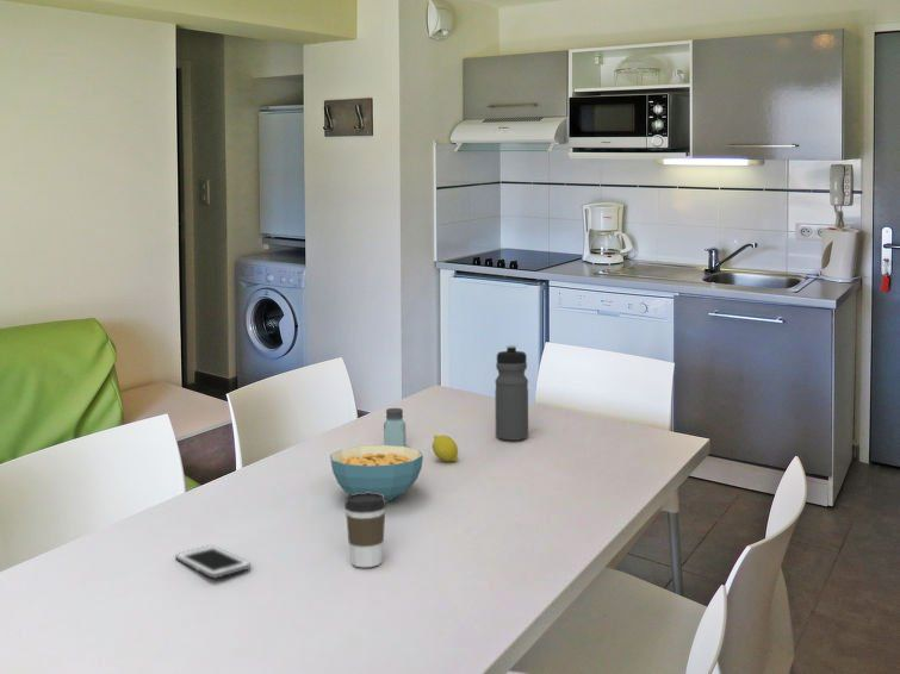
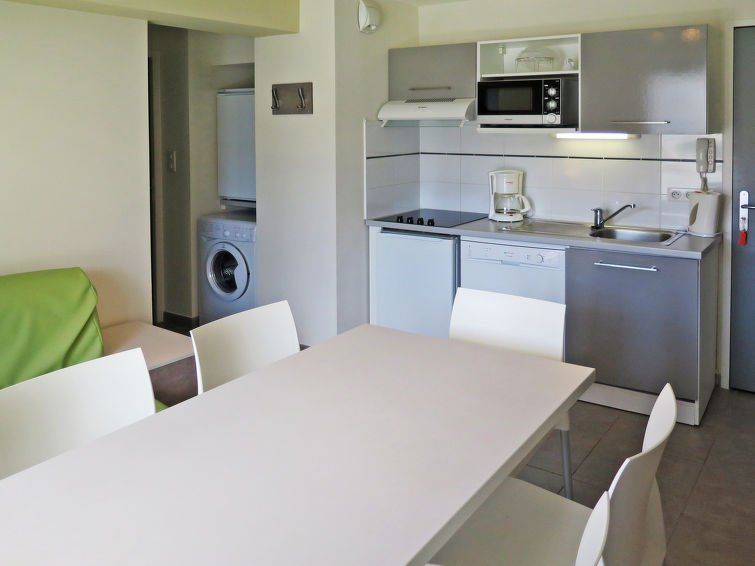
- coffee cup (365, 529)
- saltshaker (395, 429)
- cereal bowl (377, 478)
- fruit (445, 448)
- cell phone (212, 561)
- water bottle (511, 391)
